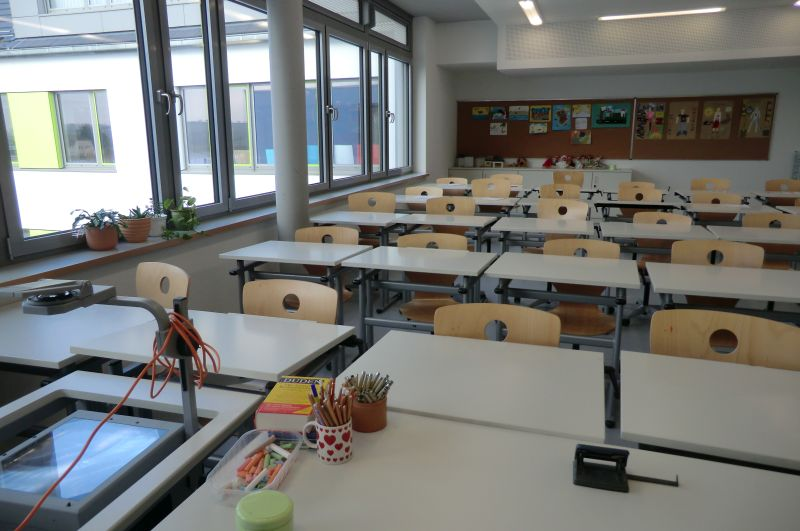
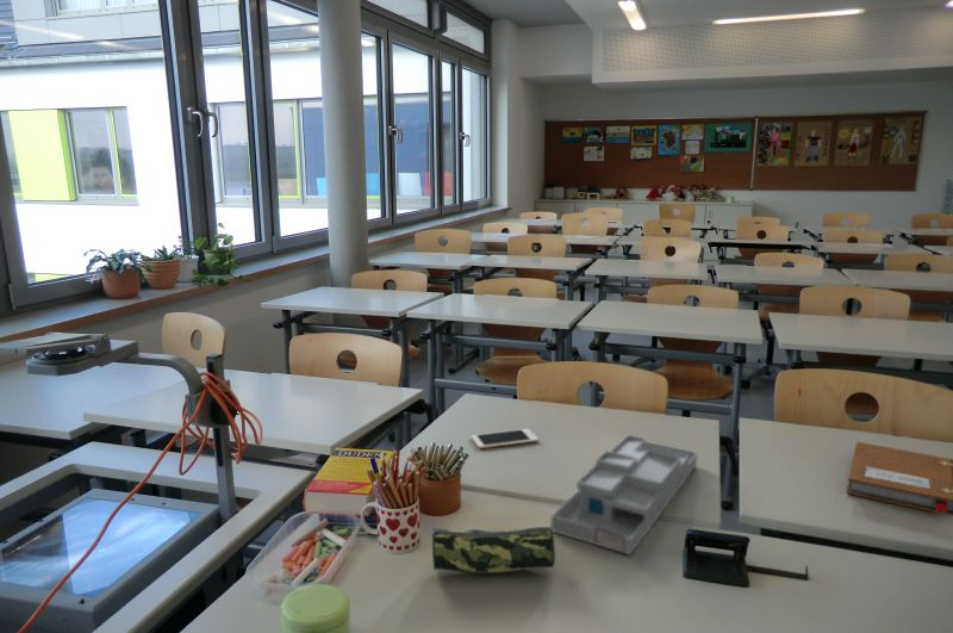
+ desk organizer (631, 477)
+ cell phone (504, 437)
+ notebook (903, 477)
+ pencil case (490, 548)
